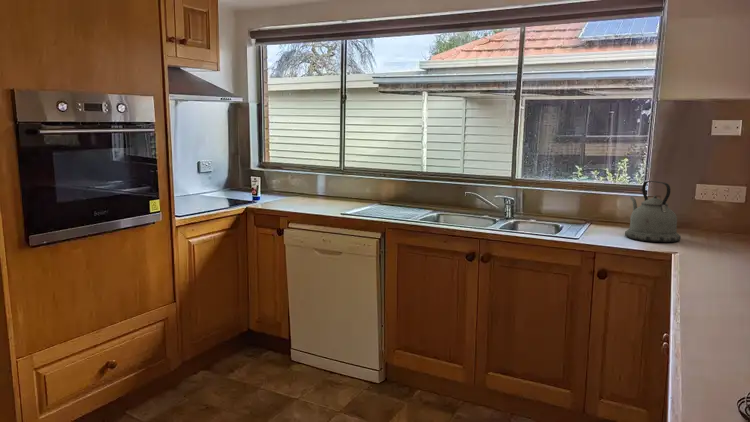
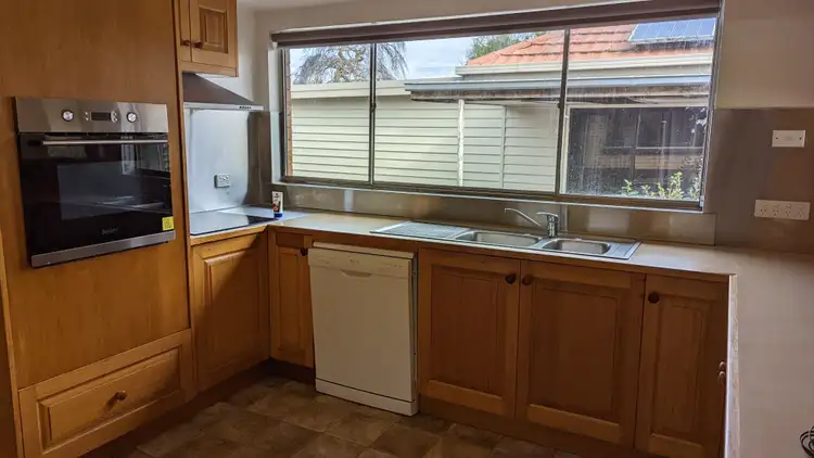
- kettle (650, 209)
